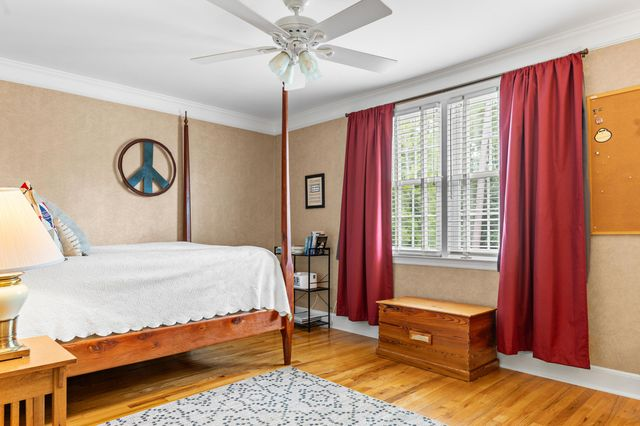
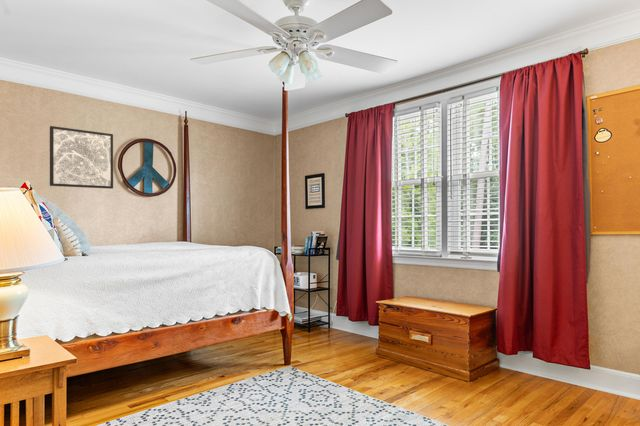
+ wall art (82, 158)
